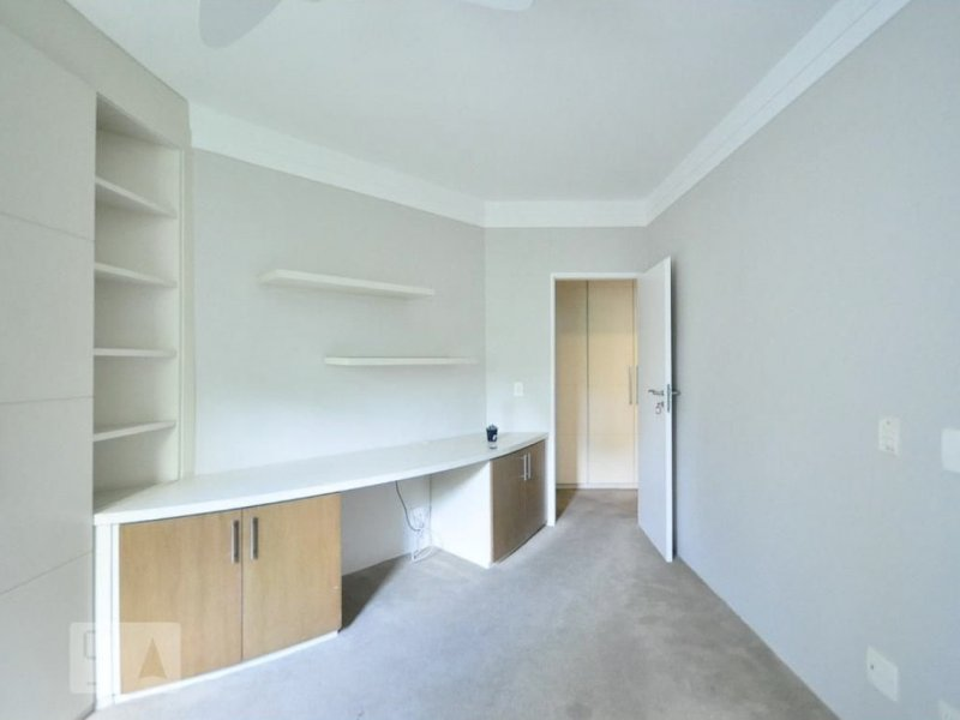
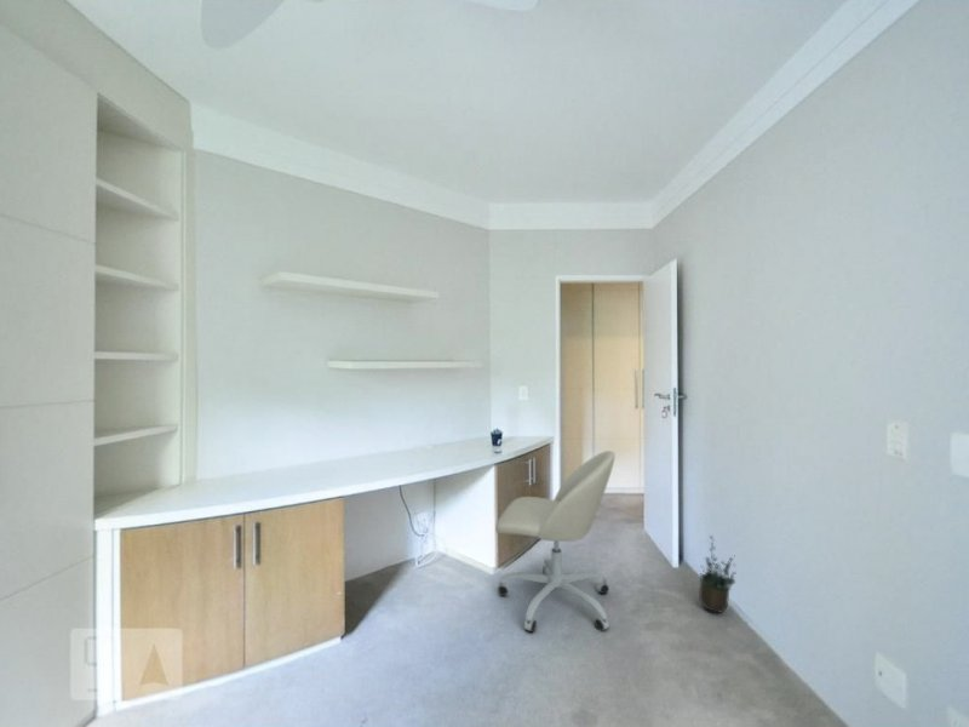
+ potted plant (716, 576)
+ office chair (554, 526)
